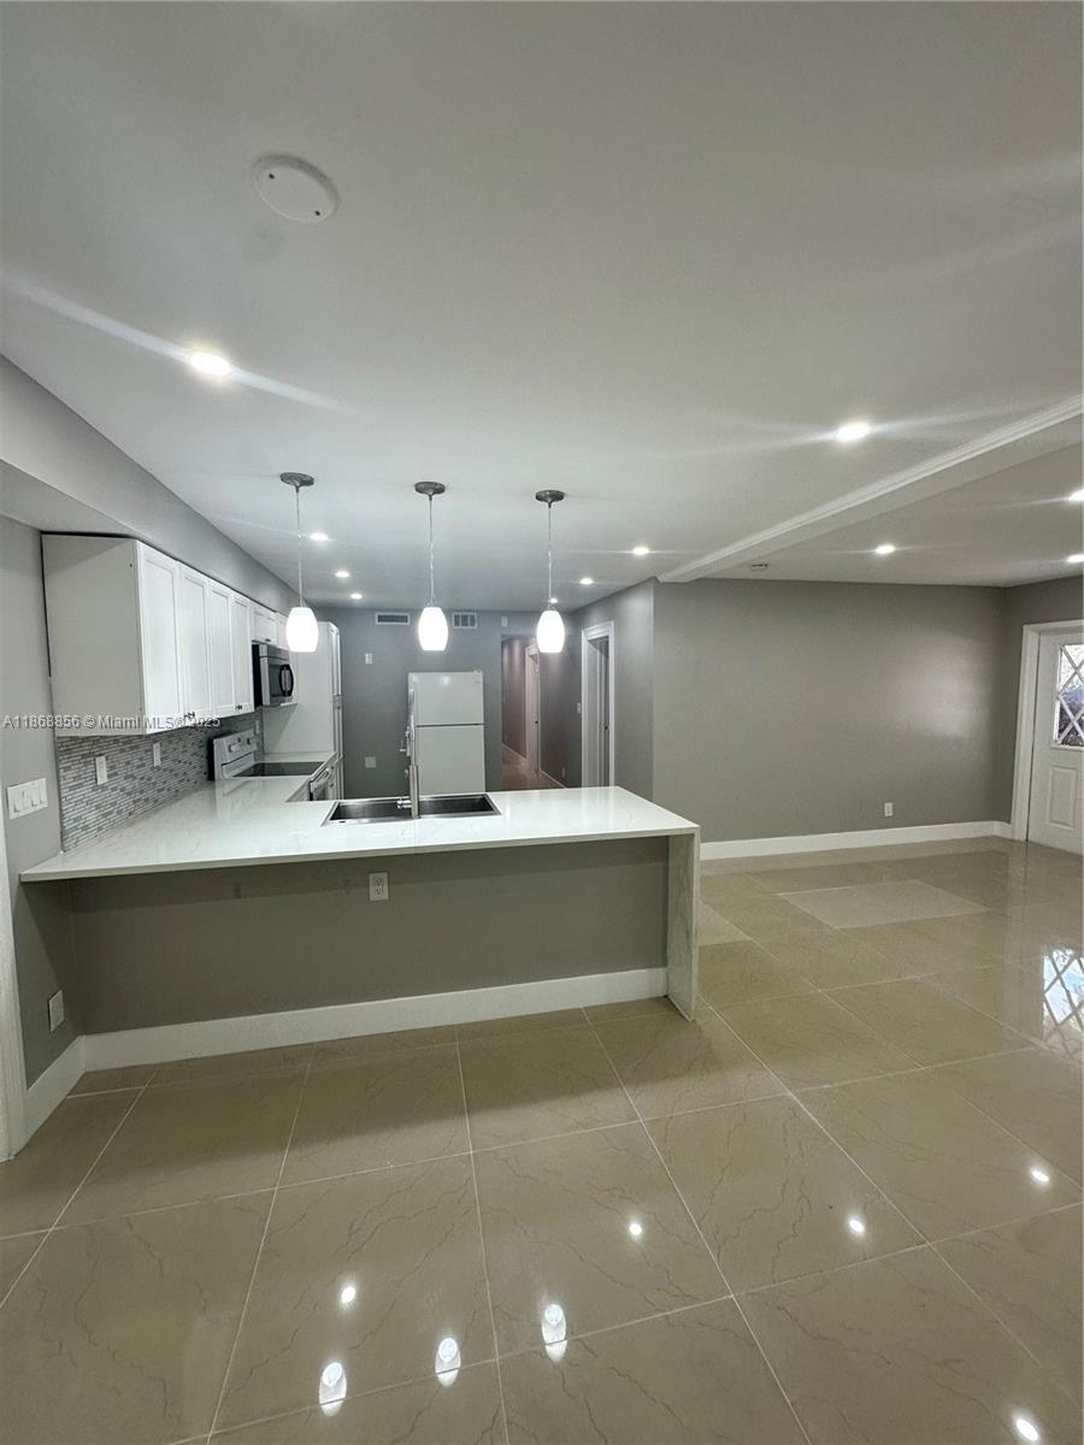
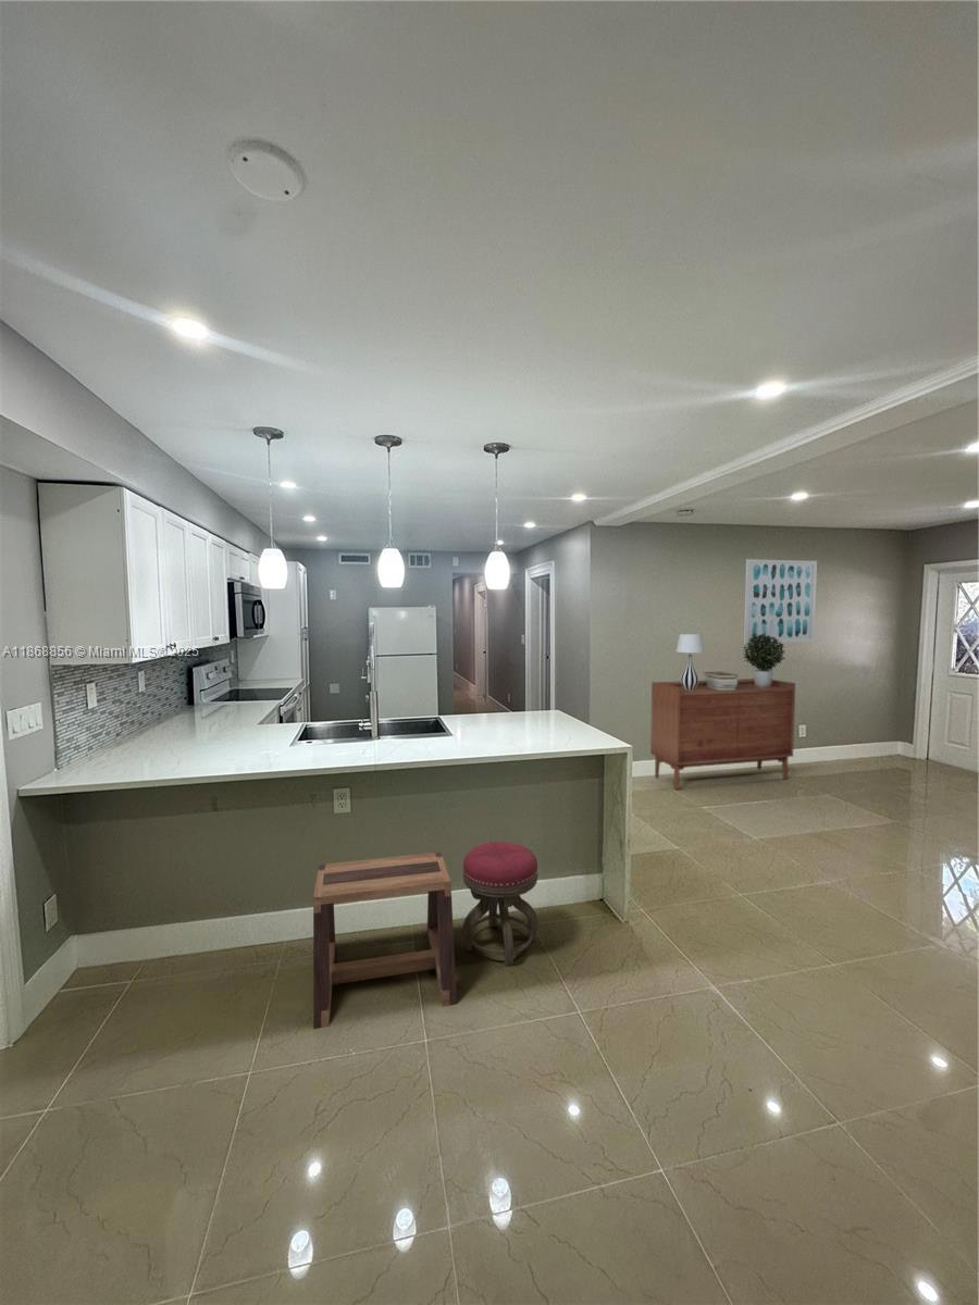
+ book stack (720, 680)
+ potted plant (763, 660)
+ sideboard (721, 730)
+ stool (383, 896)
+ stool (499, 897)
+ table lamp (690, 661)
+ wall art (780, 601)
